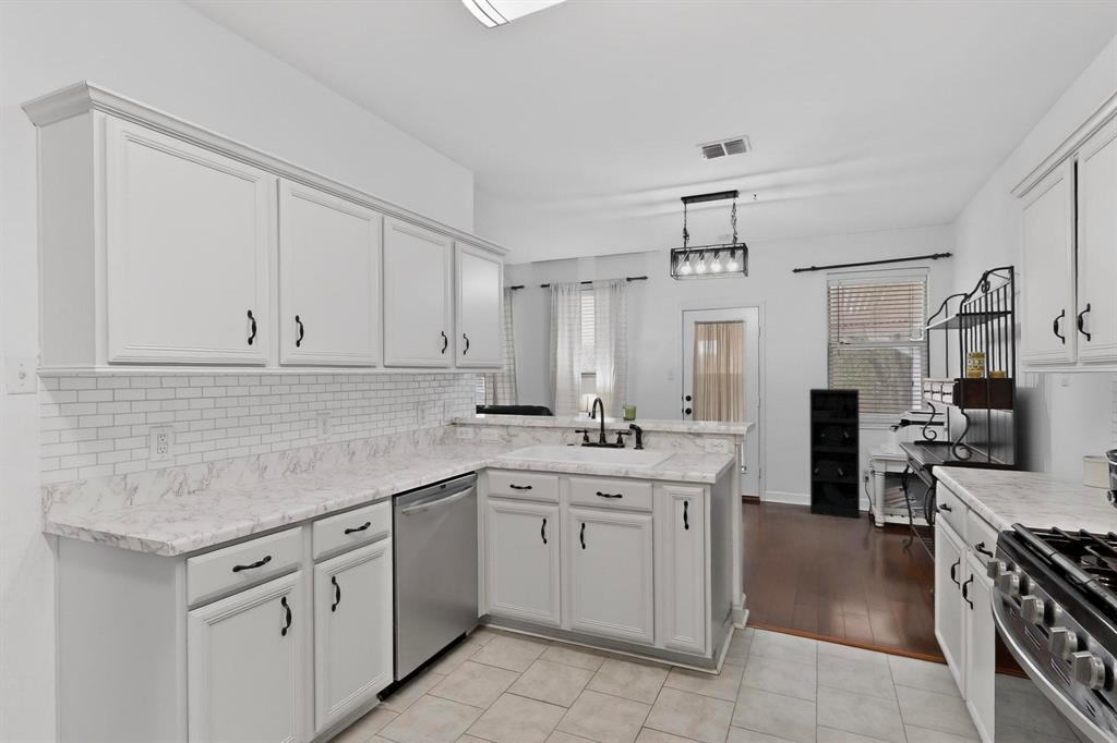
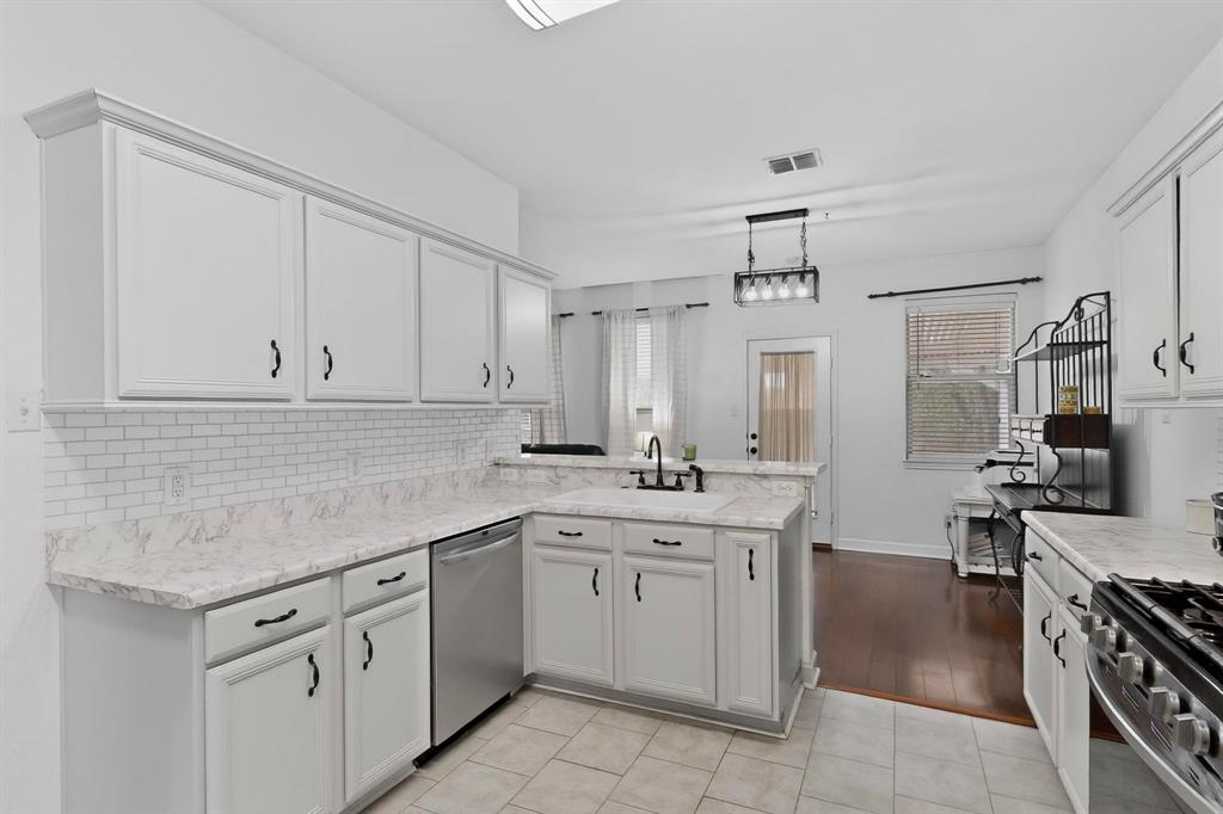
- shelving unit (834, 450)
